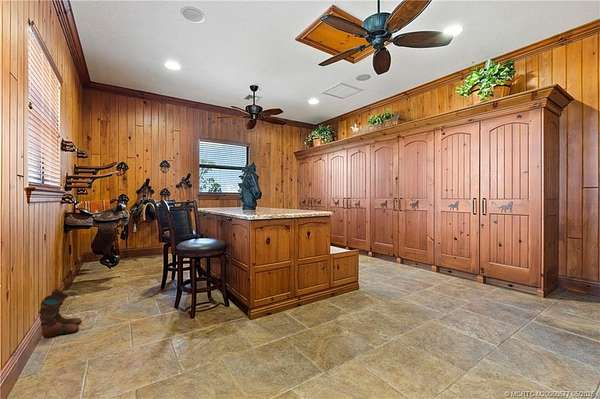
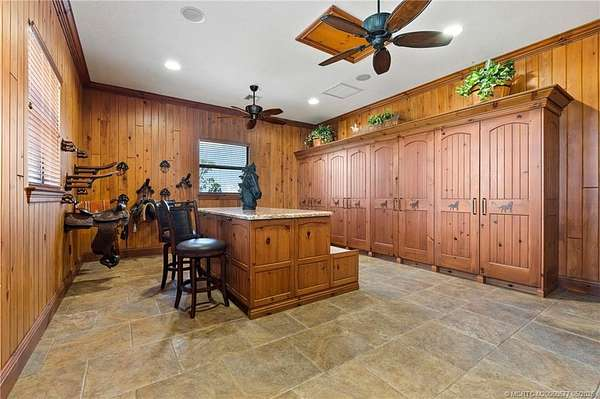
- boots (59, 307)
